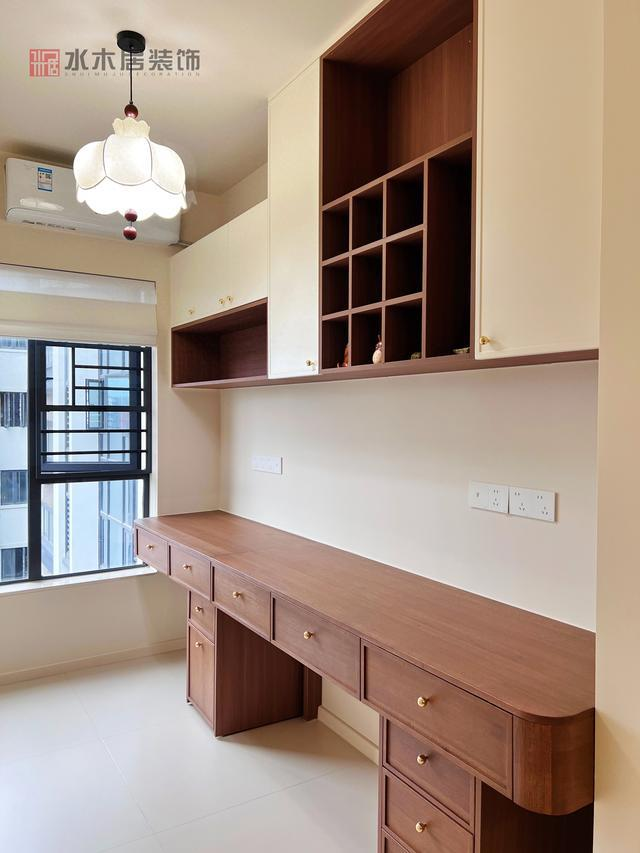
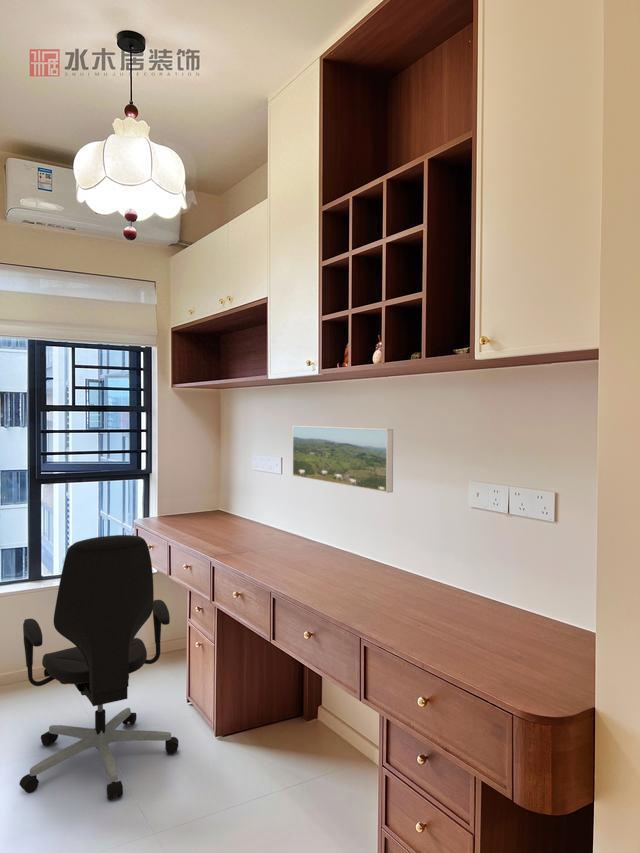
+ office chair (101, 645)
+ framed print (337, 455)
